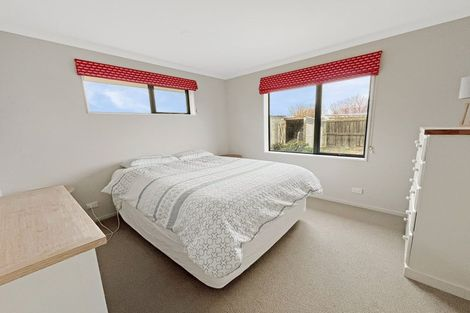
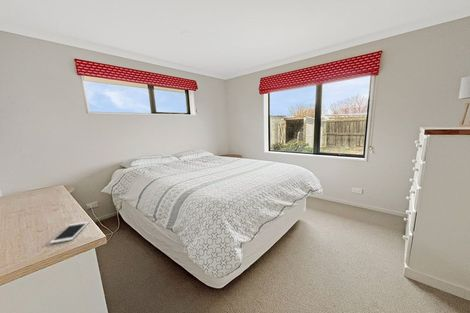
+ cell phone (71, 231)
